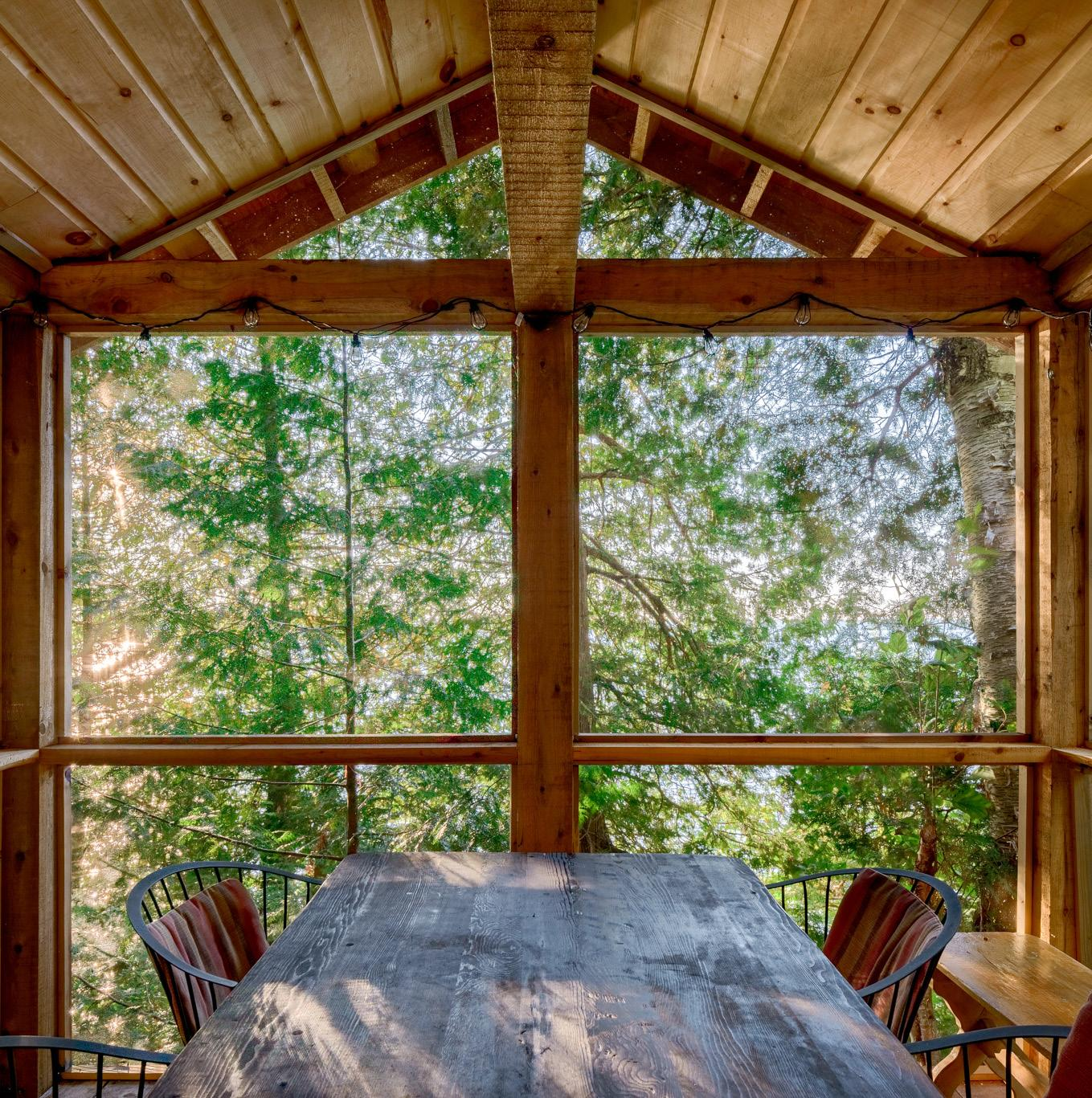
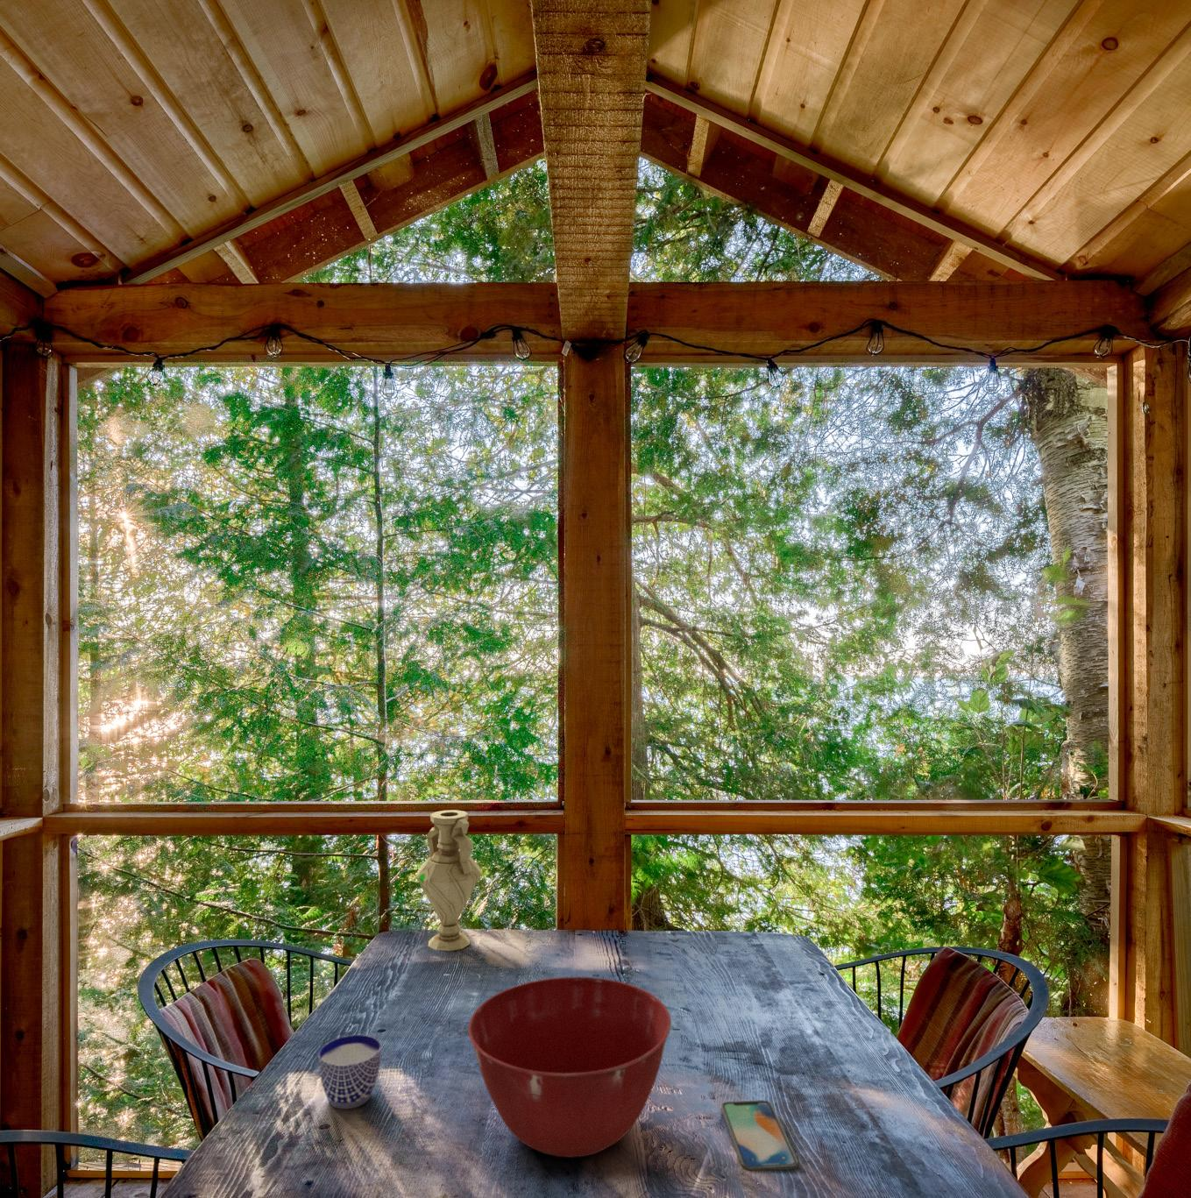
+ vase (448, 878)
+ cup (351, 1068)
+ smartphone (757, 1134)
+ mixing bowl (569, 1073)
